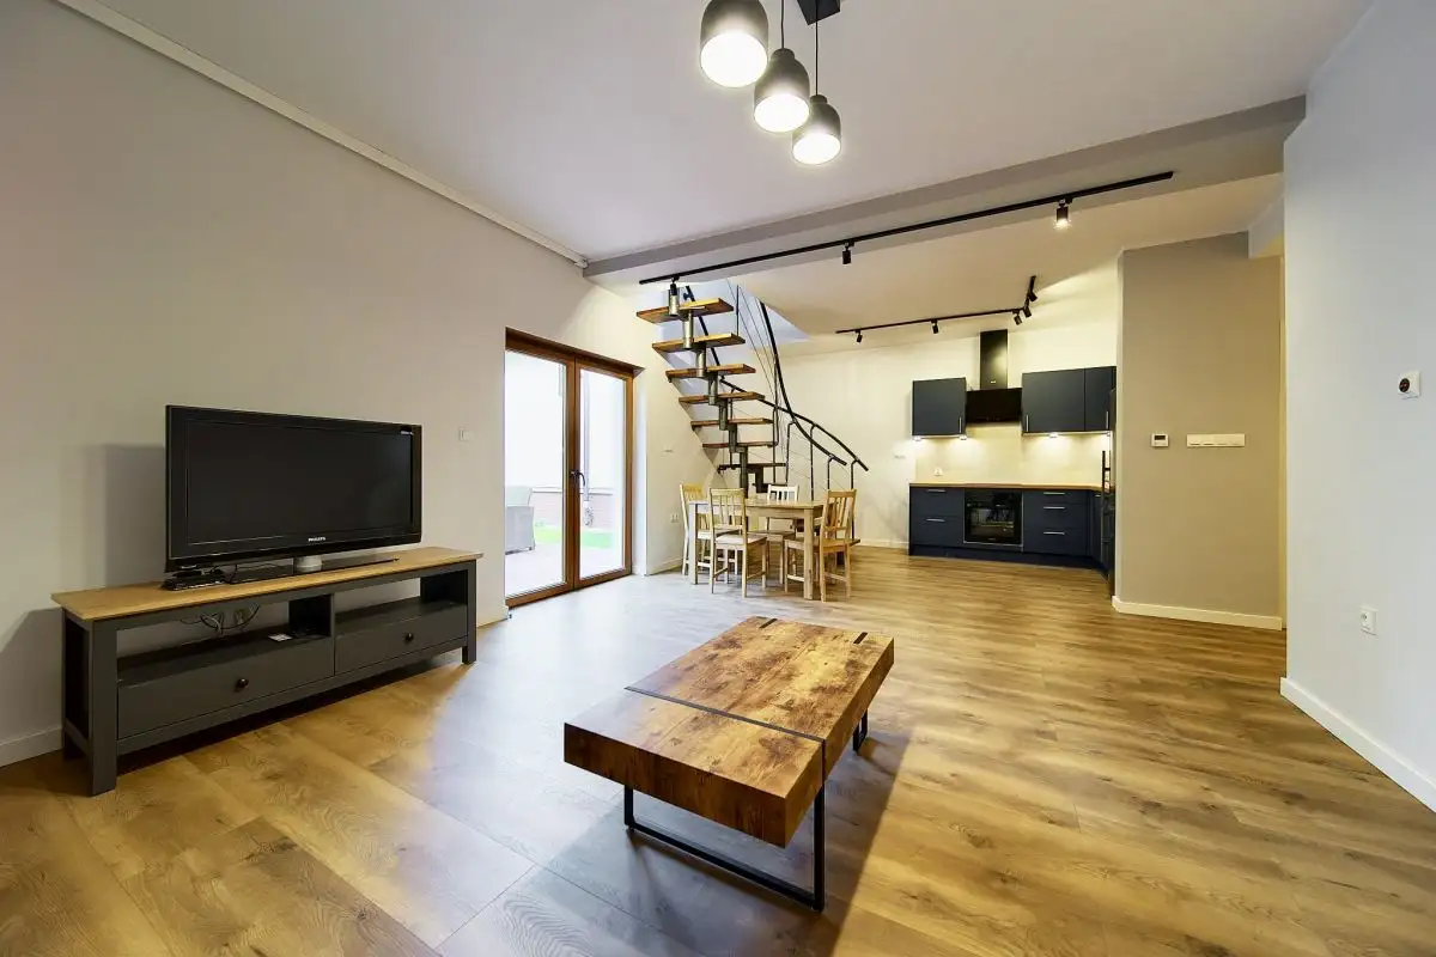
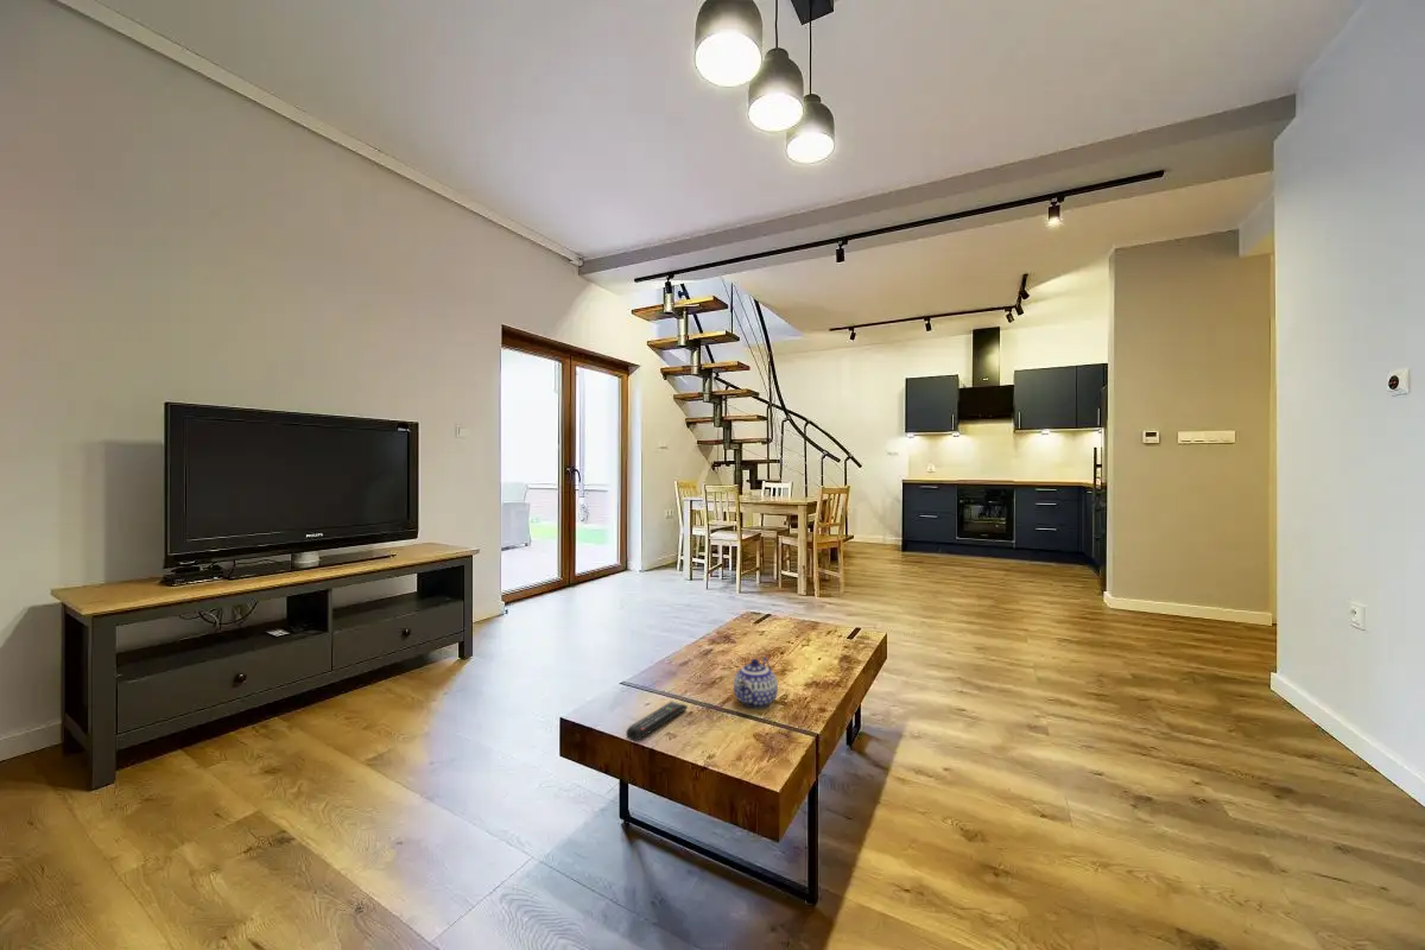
+ teapot (755, 679)
+ remote control (658, 718)
